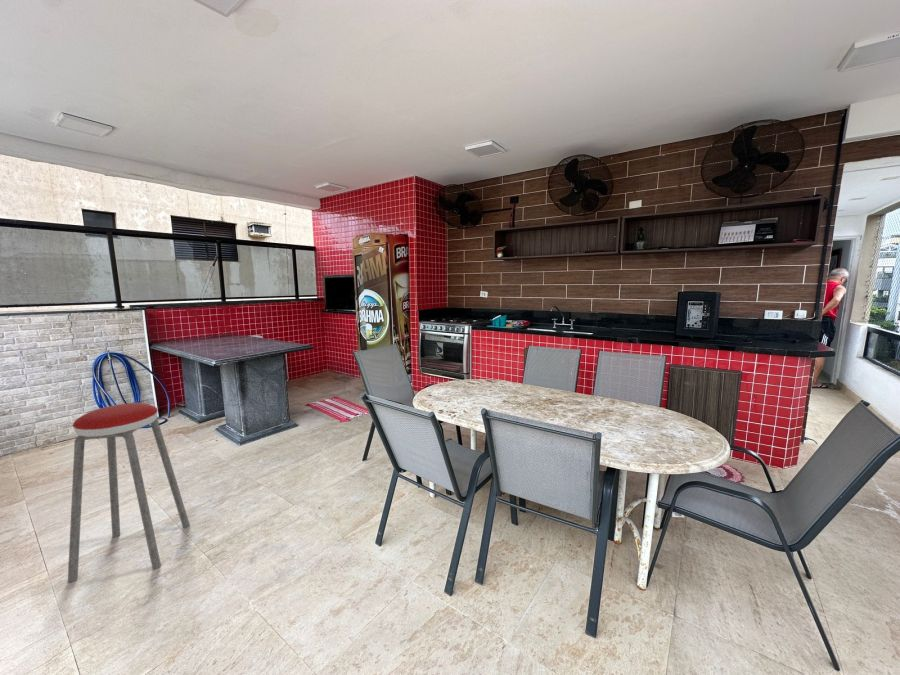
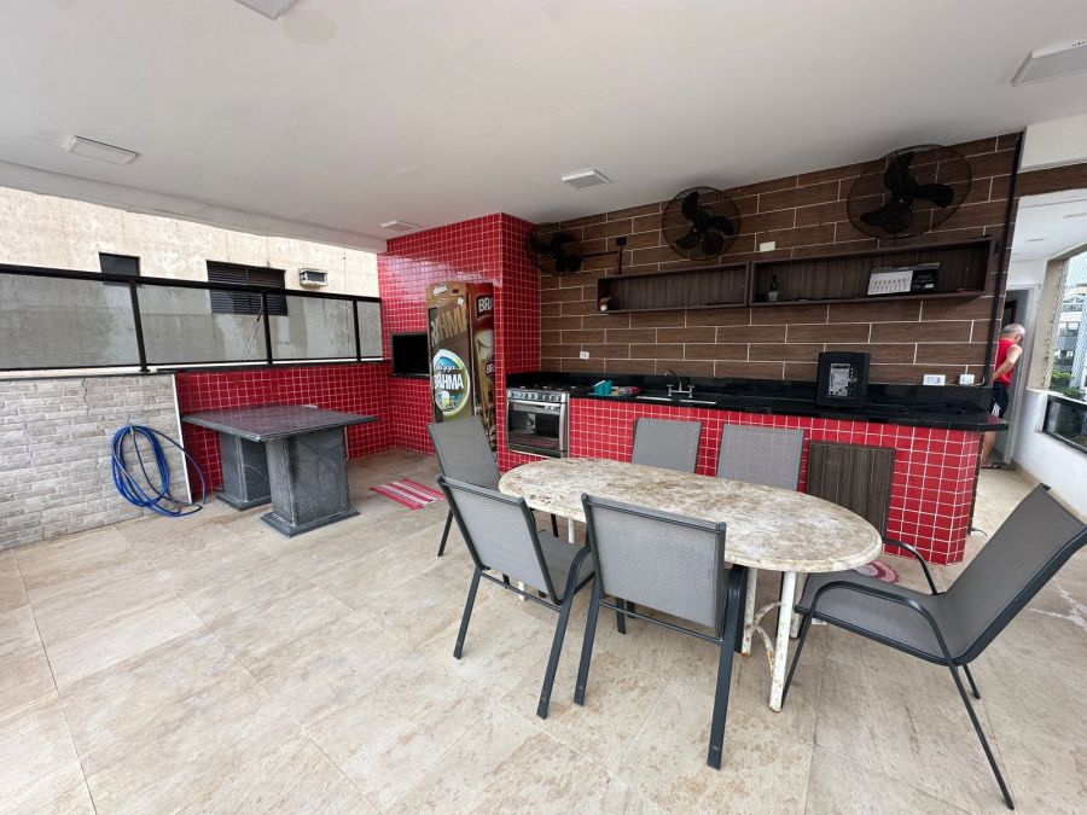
- music stool (133, 479)
